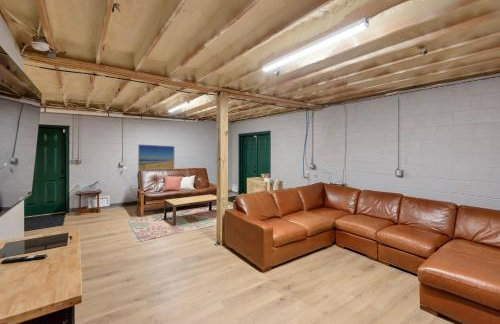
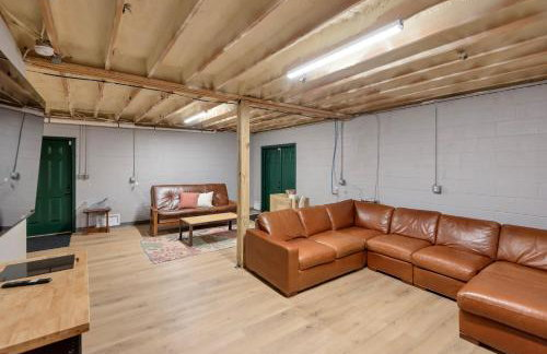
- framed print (157, 158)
